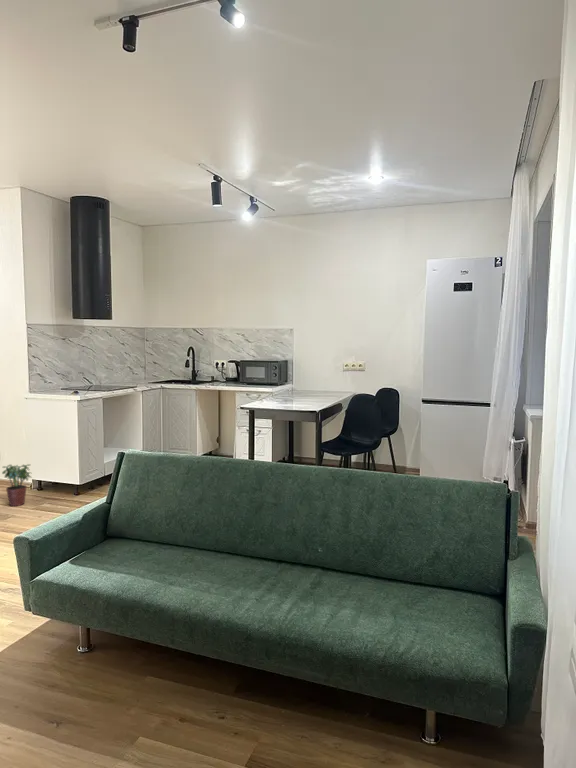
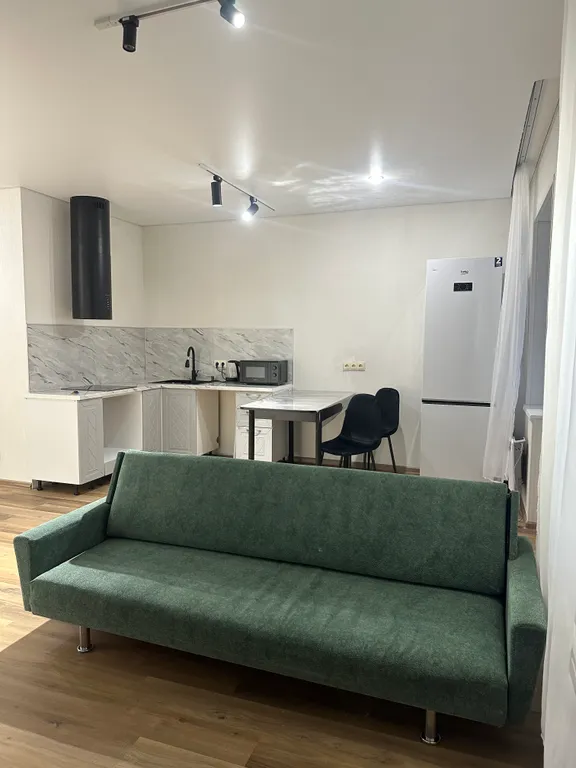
- potted plant (14, 483)
